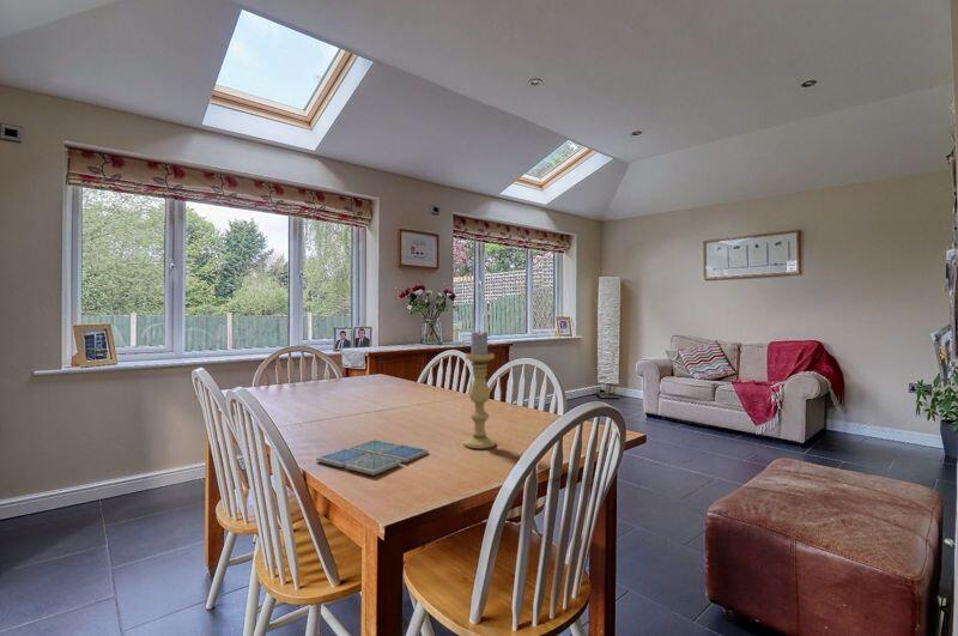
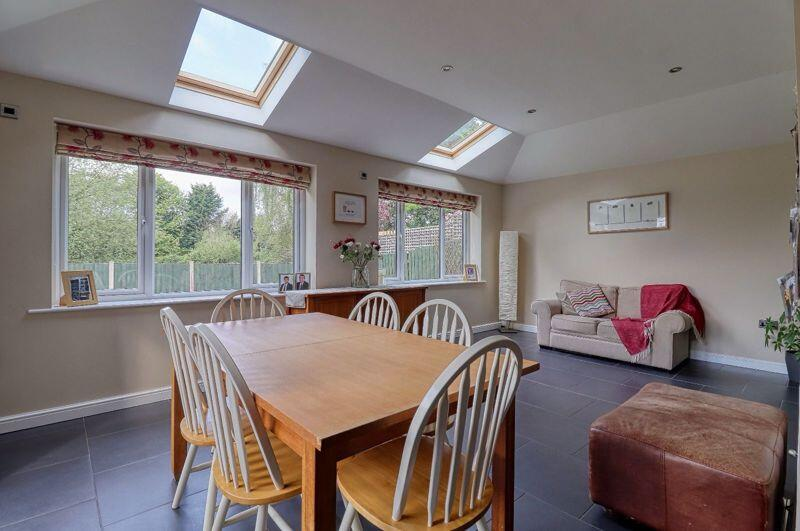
- candle holder (479, 386)
- drink coaster (374, 455)
